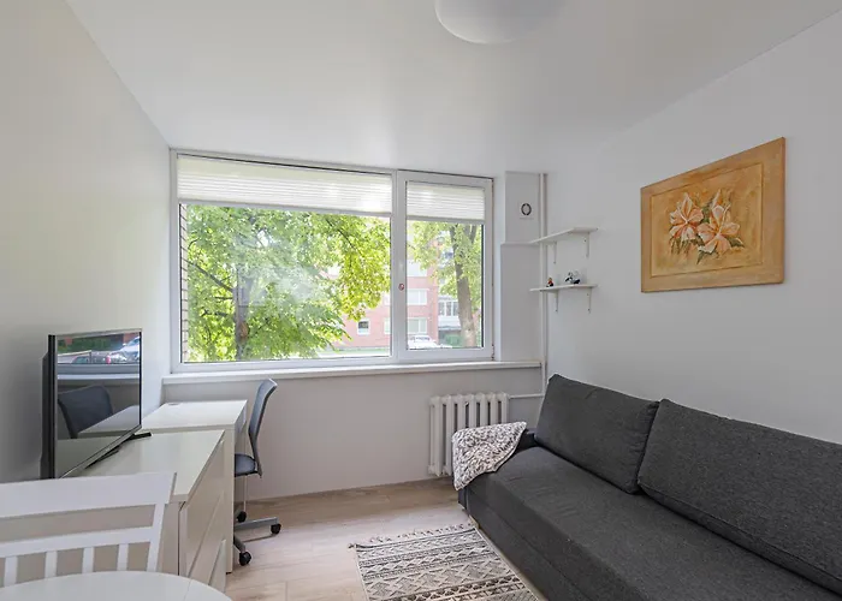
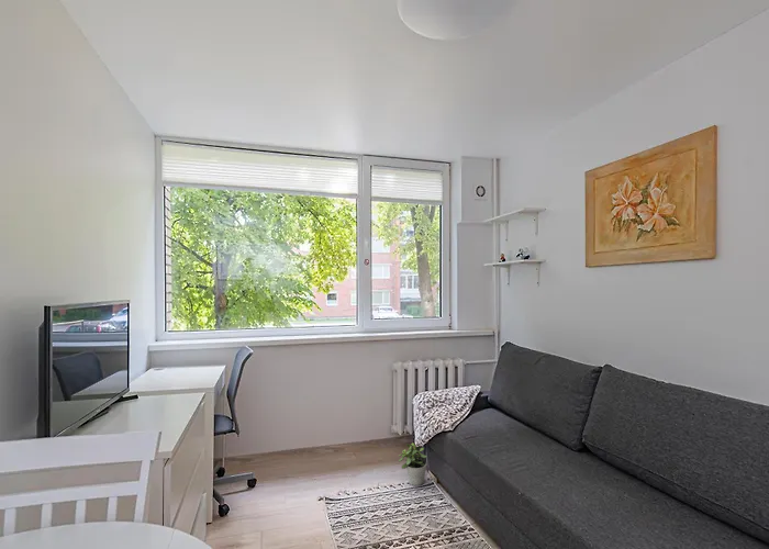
+ potted plant (411, 462)
